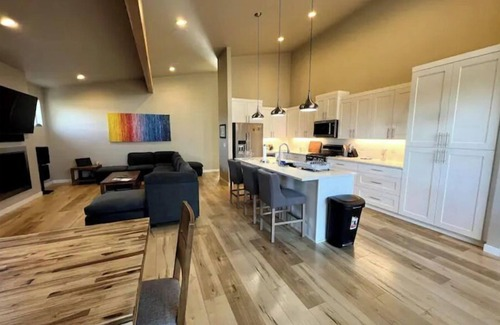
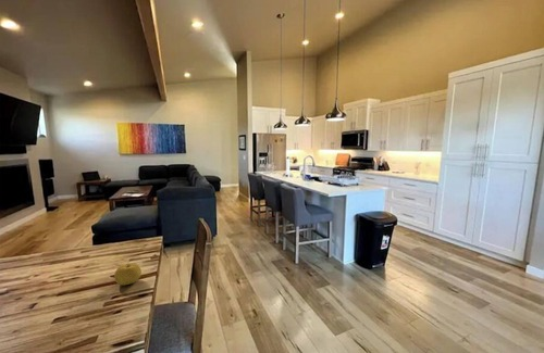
+ fruit (127, 273)
